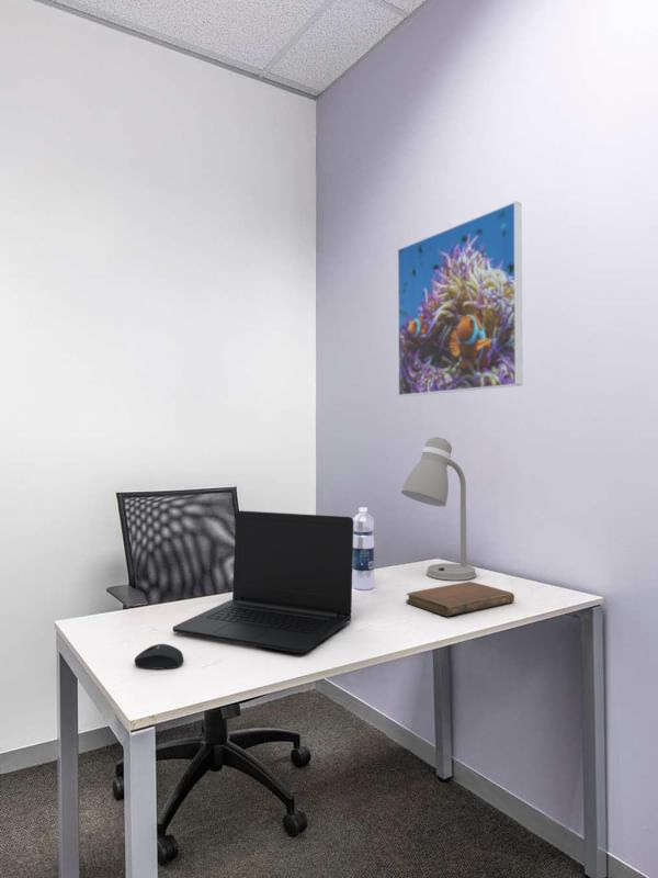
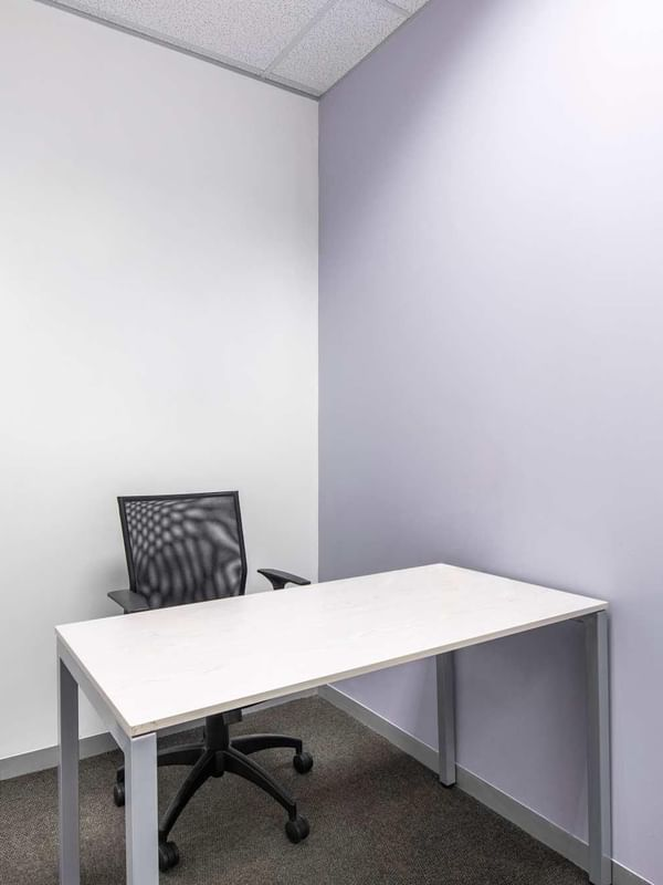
- notebook (460, 597)
- mouse (159, 655)
- water bottle (363, 548)
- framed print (453, 309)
- desk lamp (439, 505)
- laptop (265, 573)
